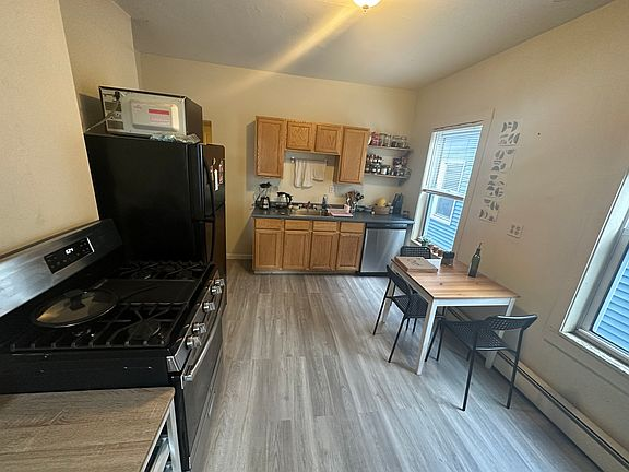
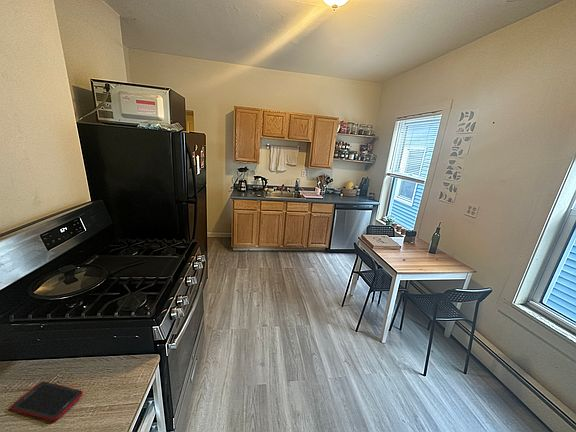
+ cell phone (48, 400)
